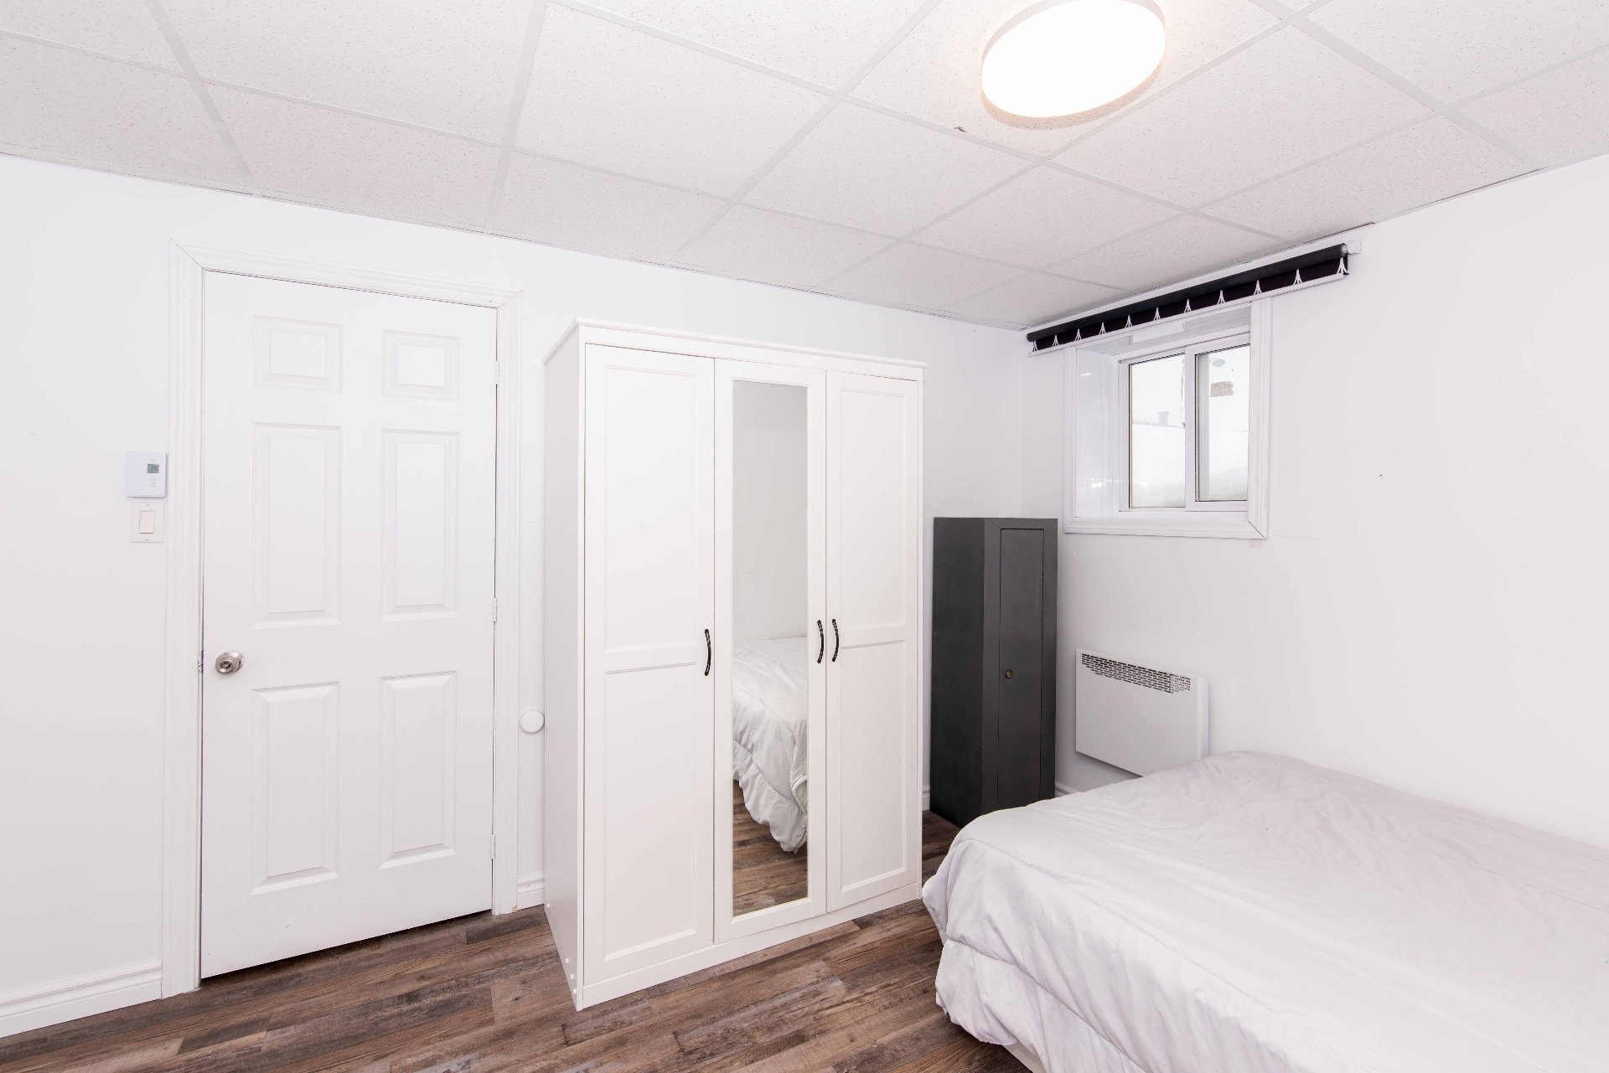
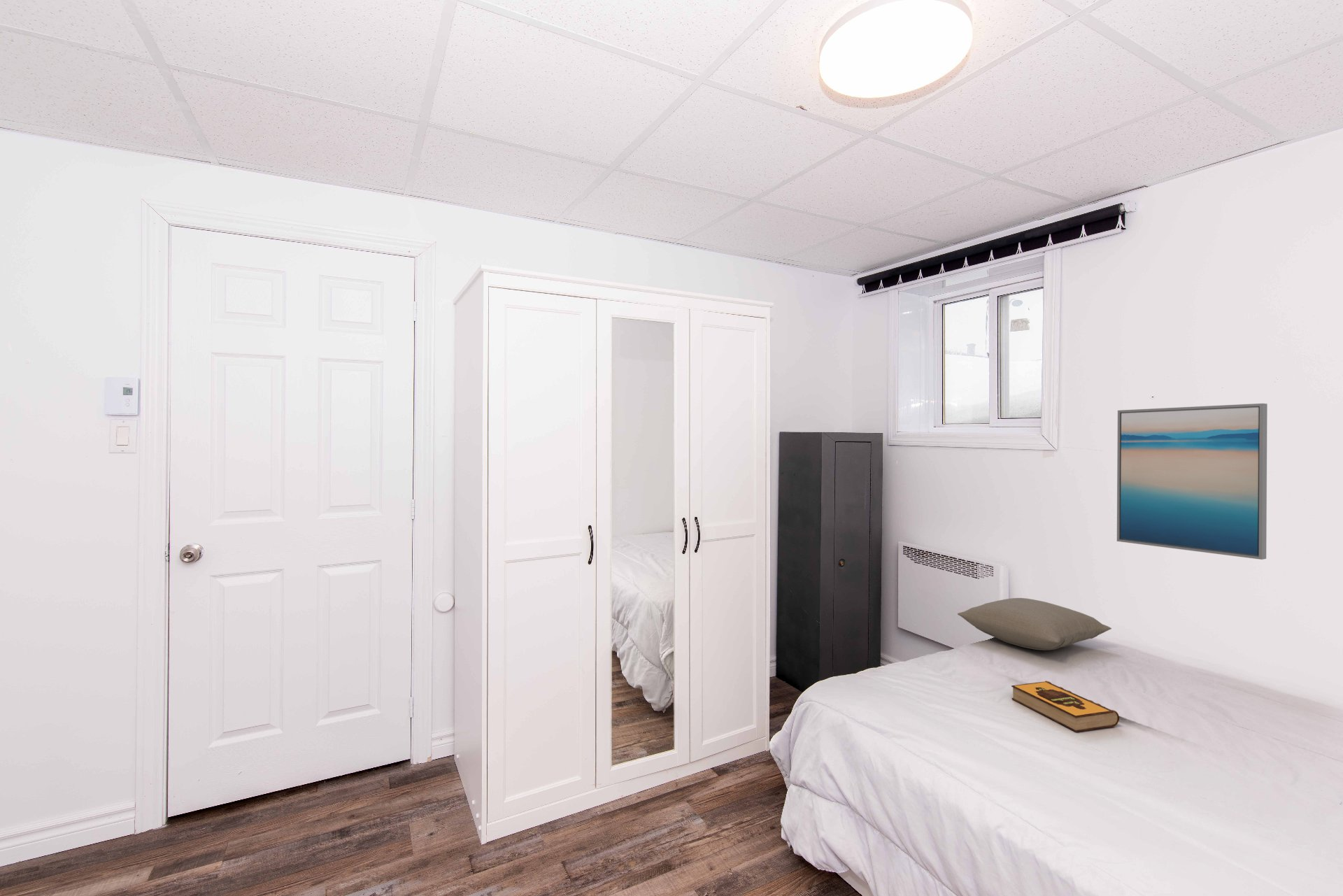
+ wall art (1186, 478)
+ pillow (1032, 622)
+ hardback book (1063, 704)
